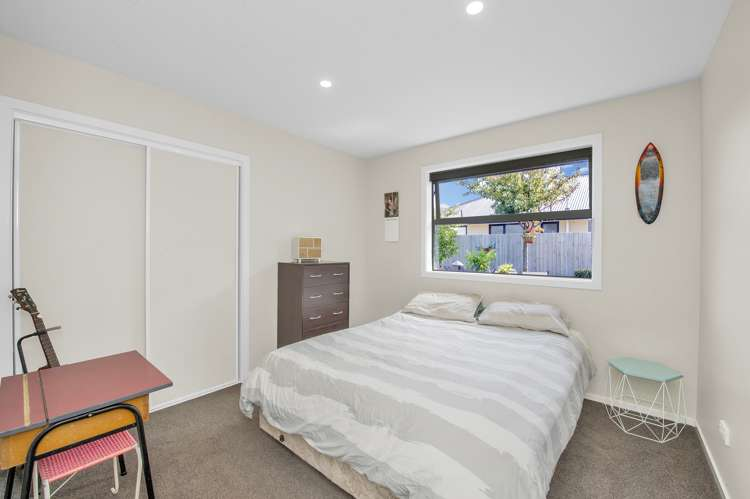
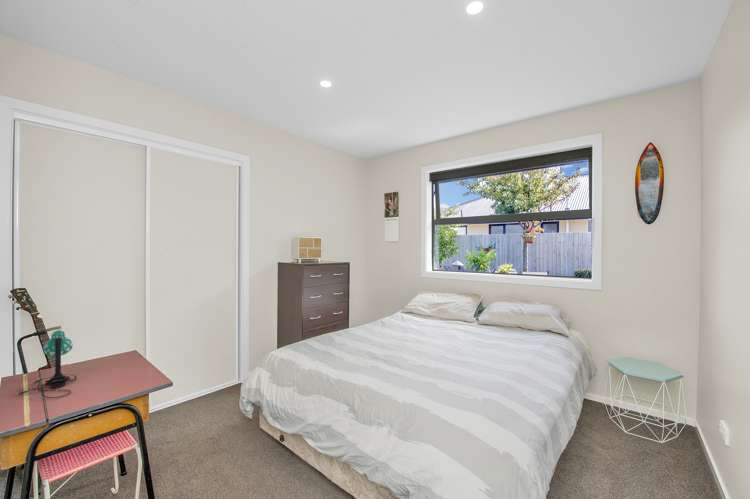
+ desk lamp (48, 355)
